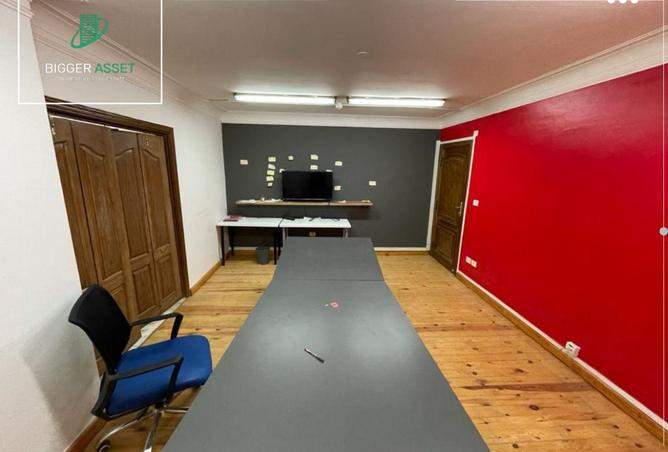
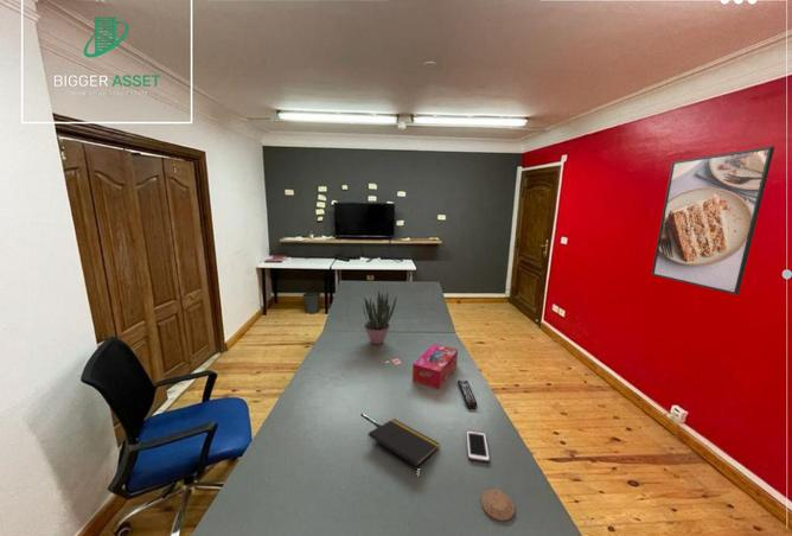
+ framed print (702, 222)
+ tissue box (435, 364)
+ coaster (497, 503)
+ notepad (403, 439)
+ cell phone (477, 445)
+ potted plant (378, 315)
+ remote control (466, 393)
